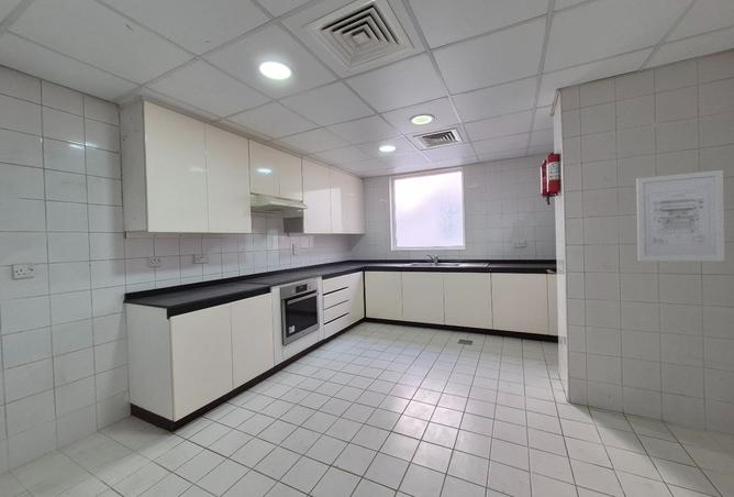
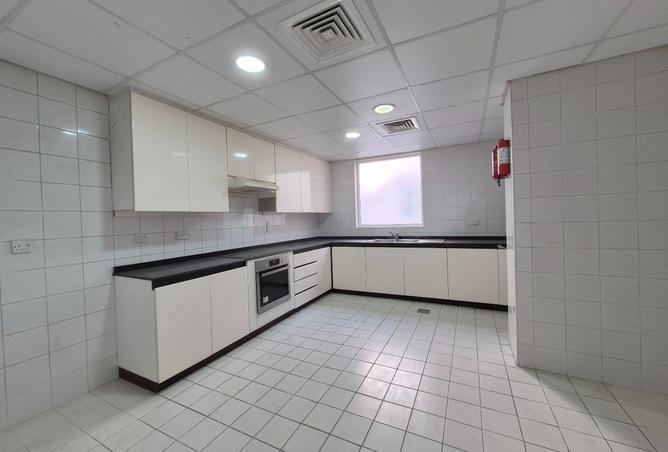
- wall art (678, 218)
